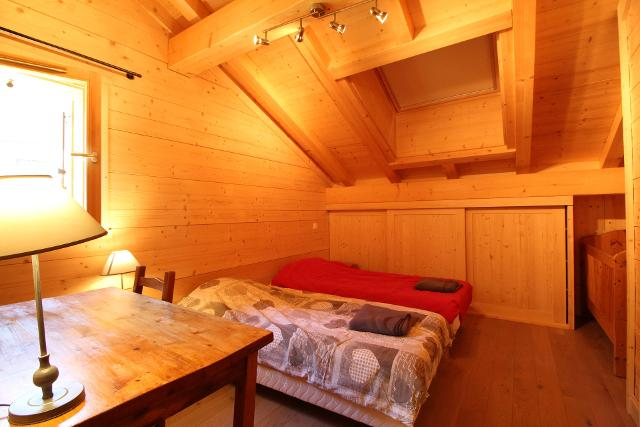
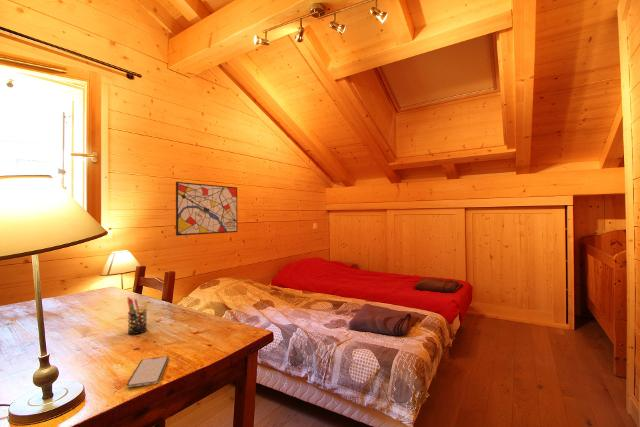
+ wall art (209, 209)
+ pen holder (135, 314)
+ smartphone (149, 370)
